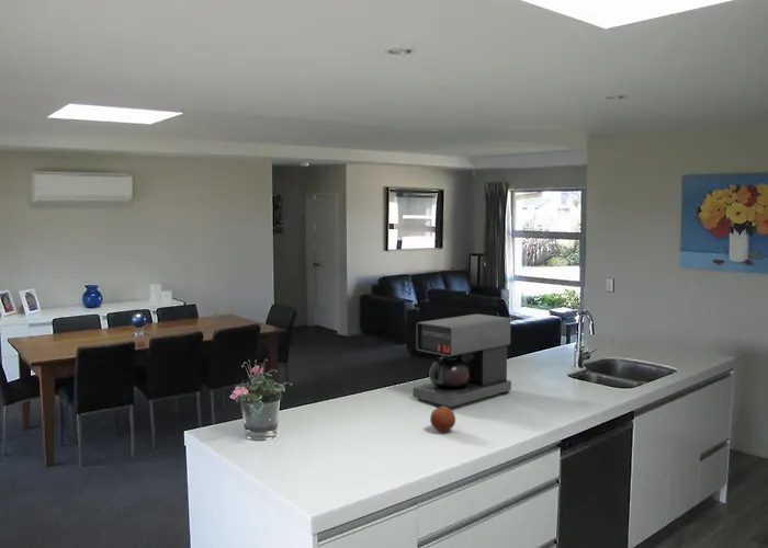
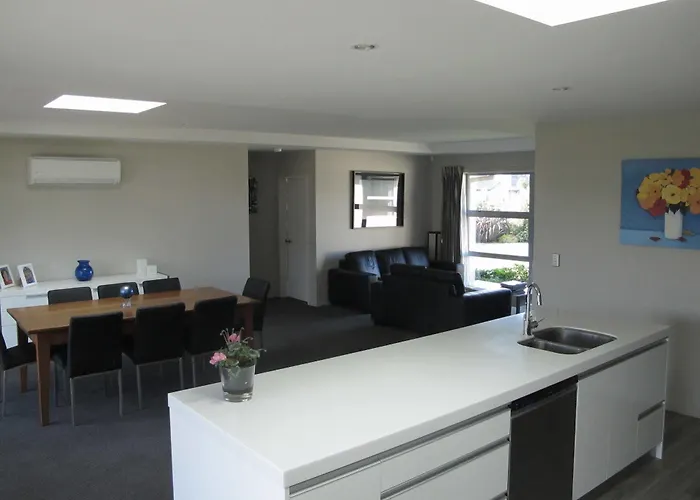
- fruit (442, 418)
- coffee maker (463, 357)
